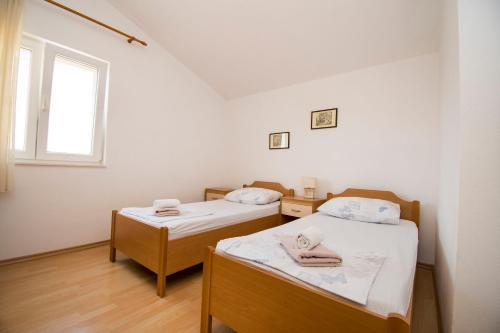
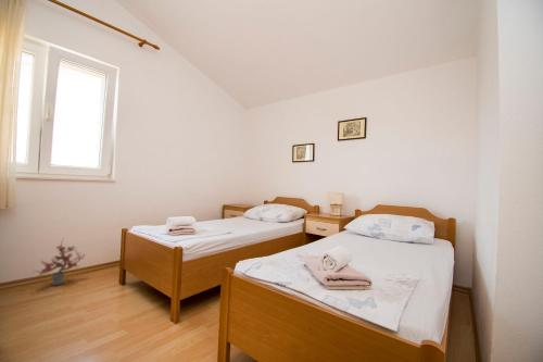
+ potted plant (61, 259)
